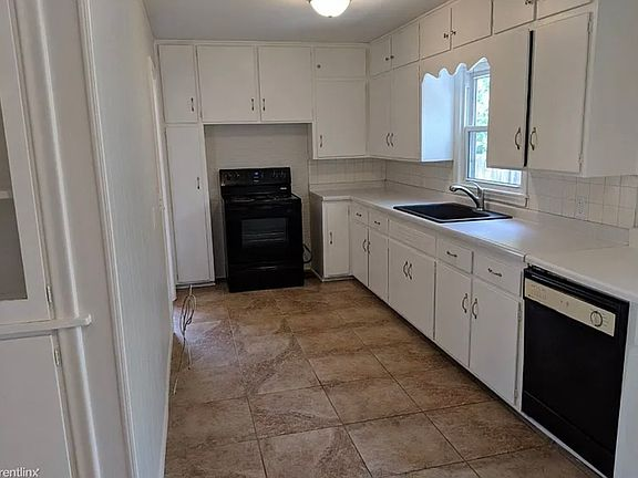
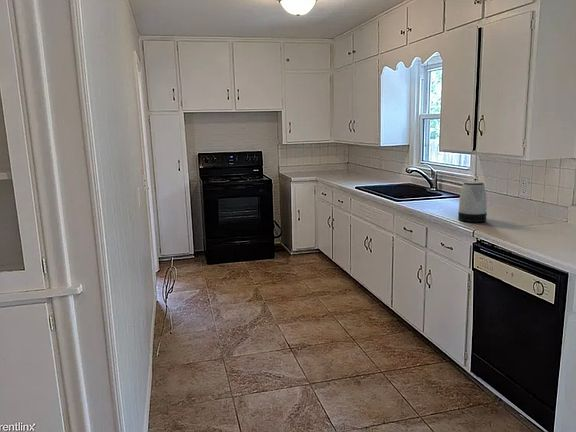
+ kettle (471, 200)
